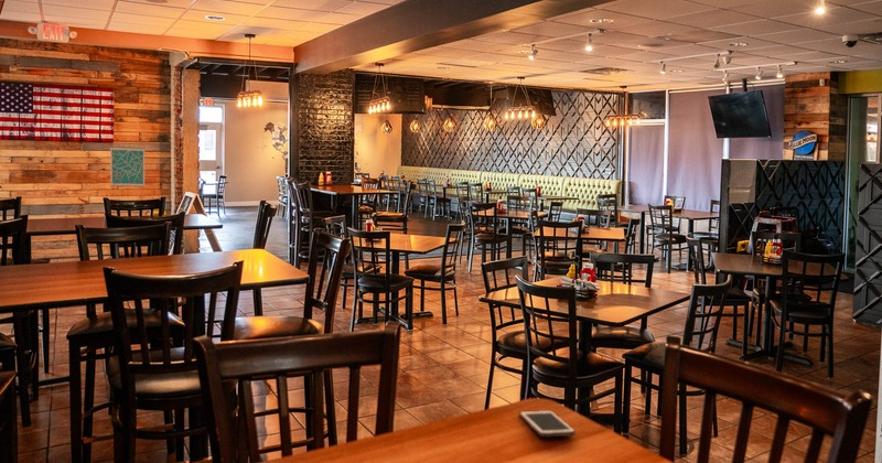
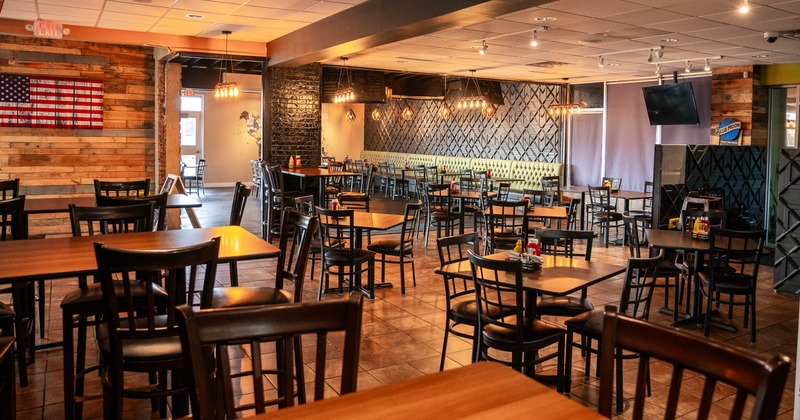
- cell phone (546, 422)
- wall art (127, 166)
